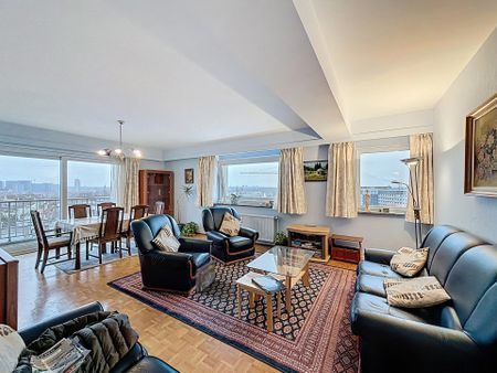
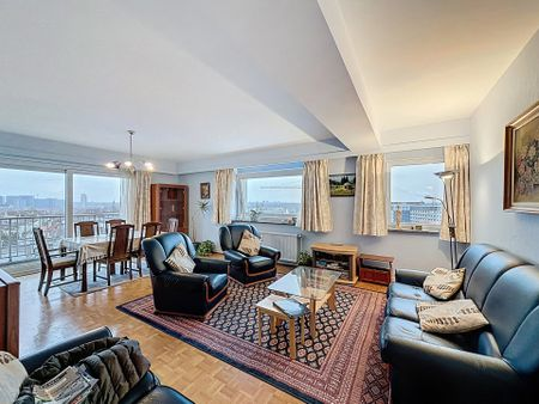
- box (205, 275)
